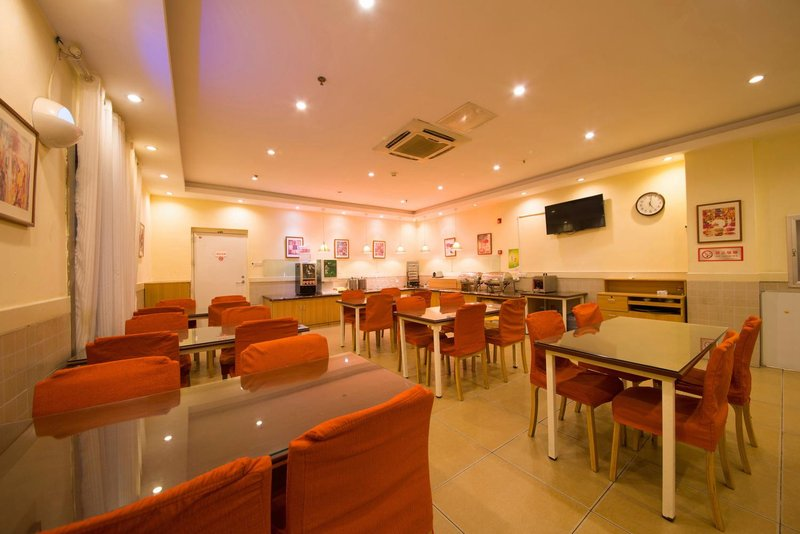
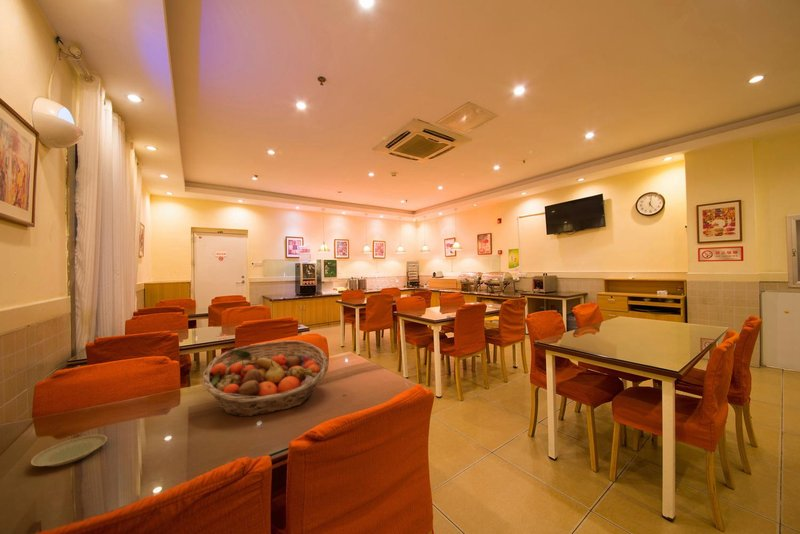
+ fruit basket (270, 374)
+ plate (71, 452)
